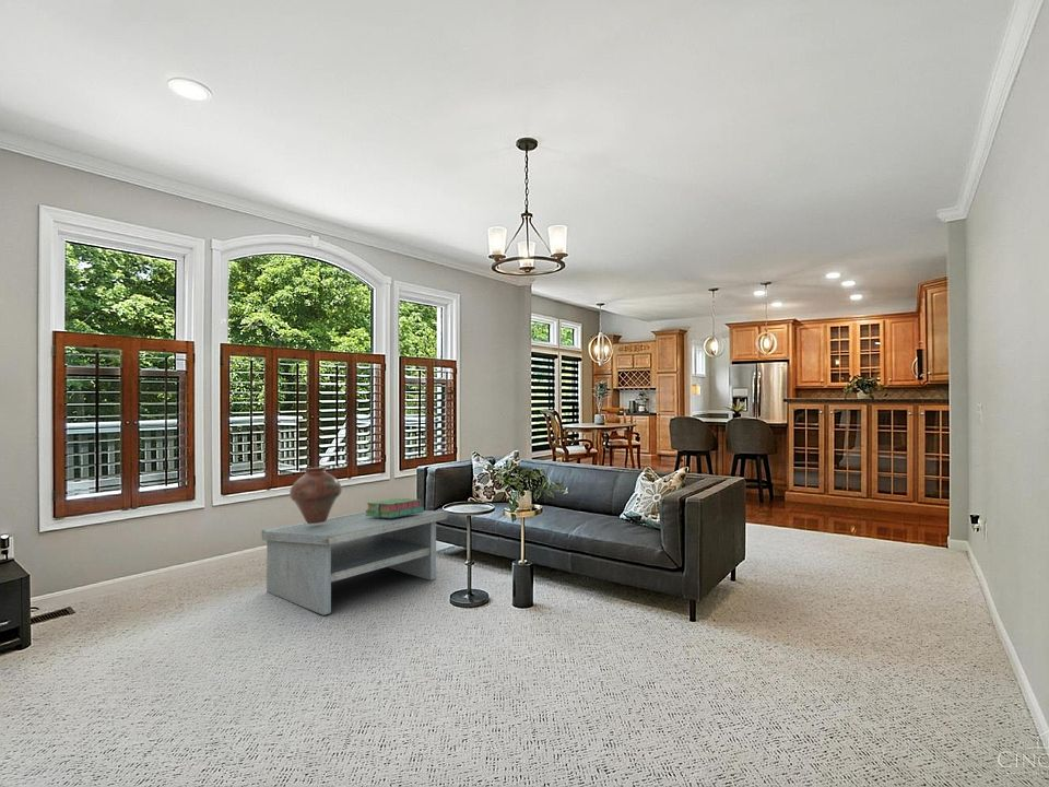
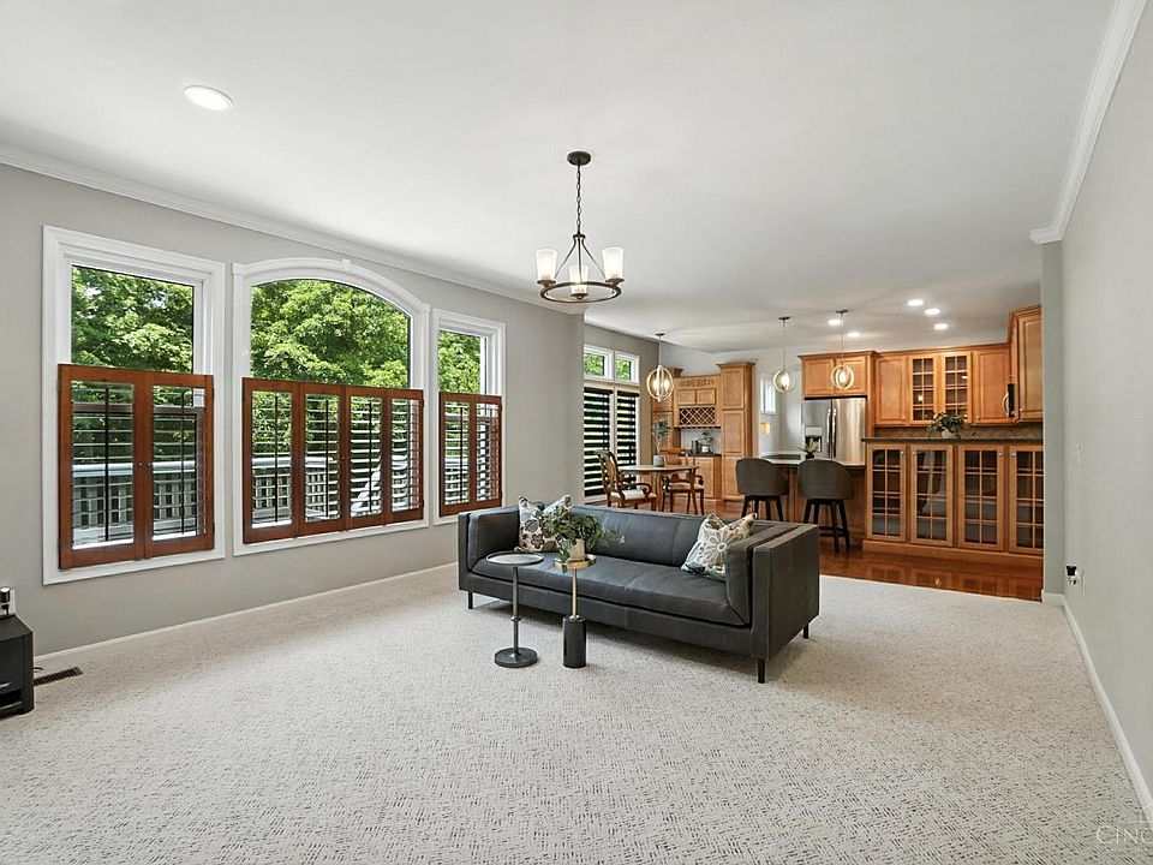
- stack of books (394, 508)
- vase (317, 493)
- coffee table (357, 550)
